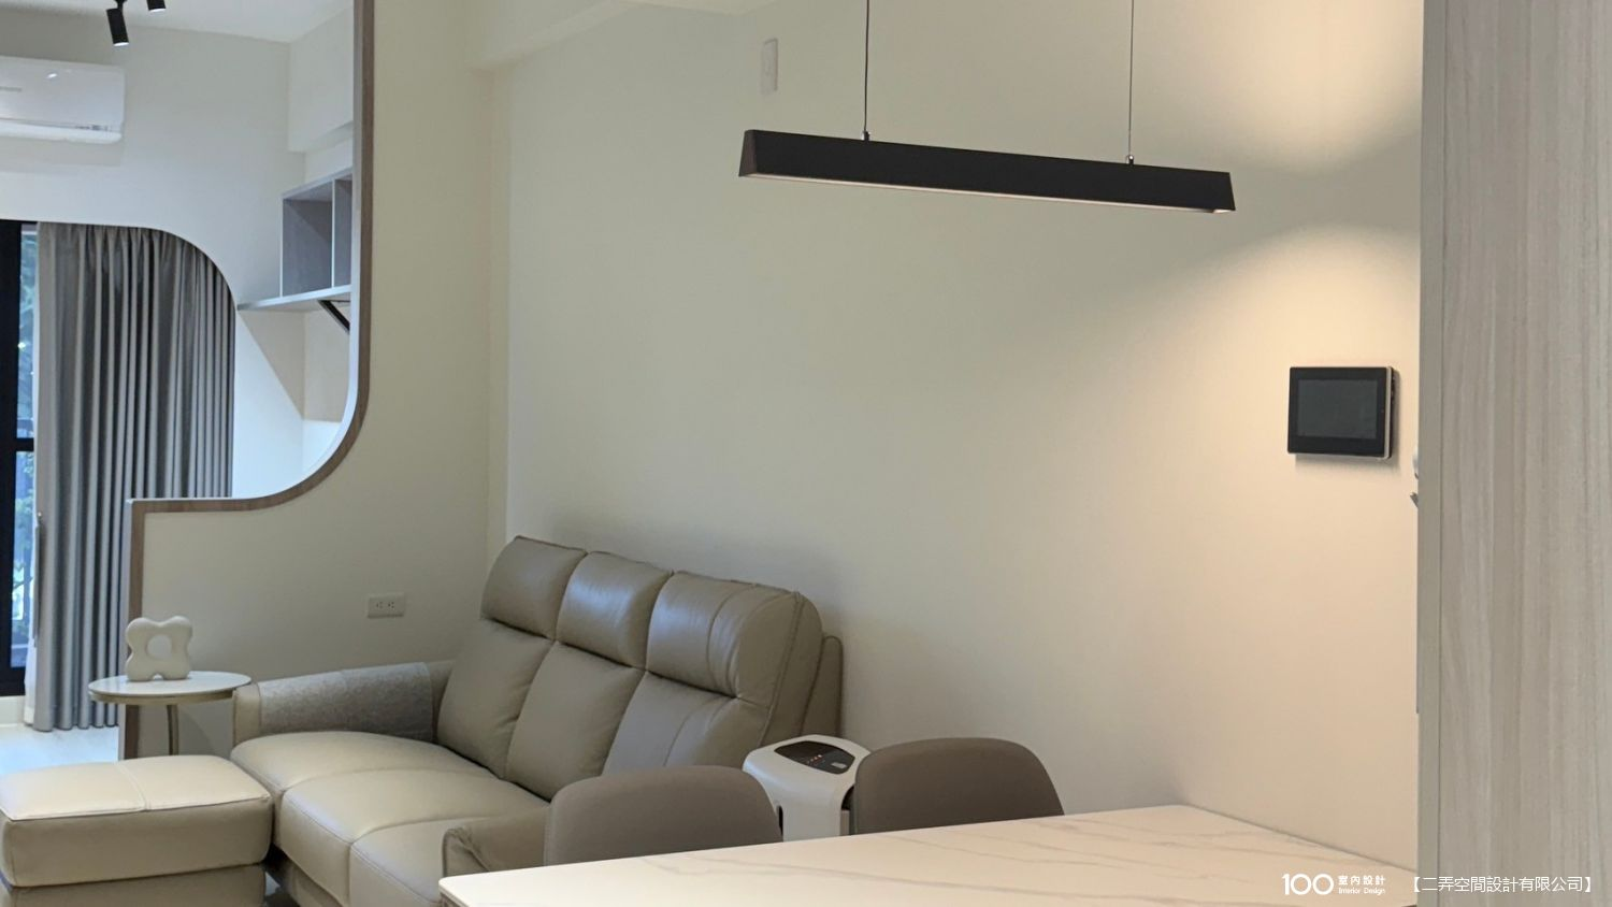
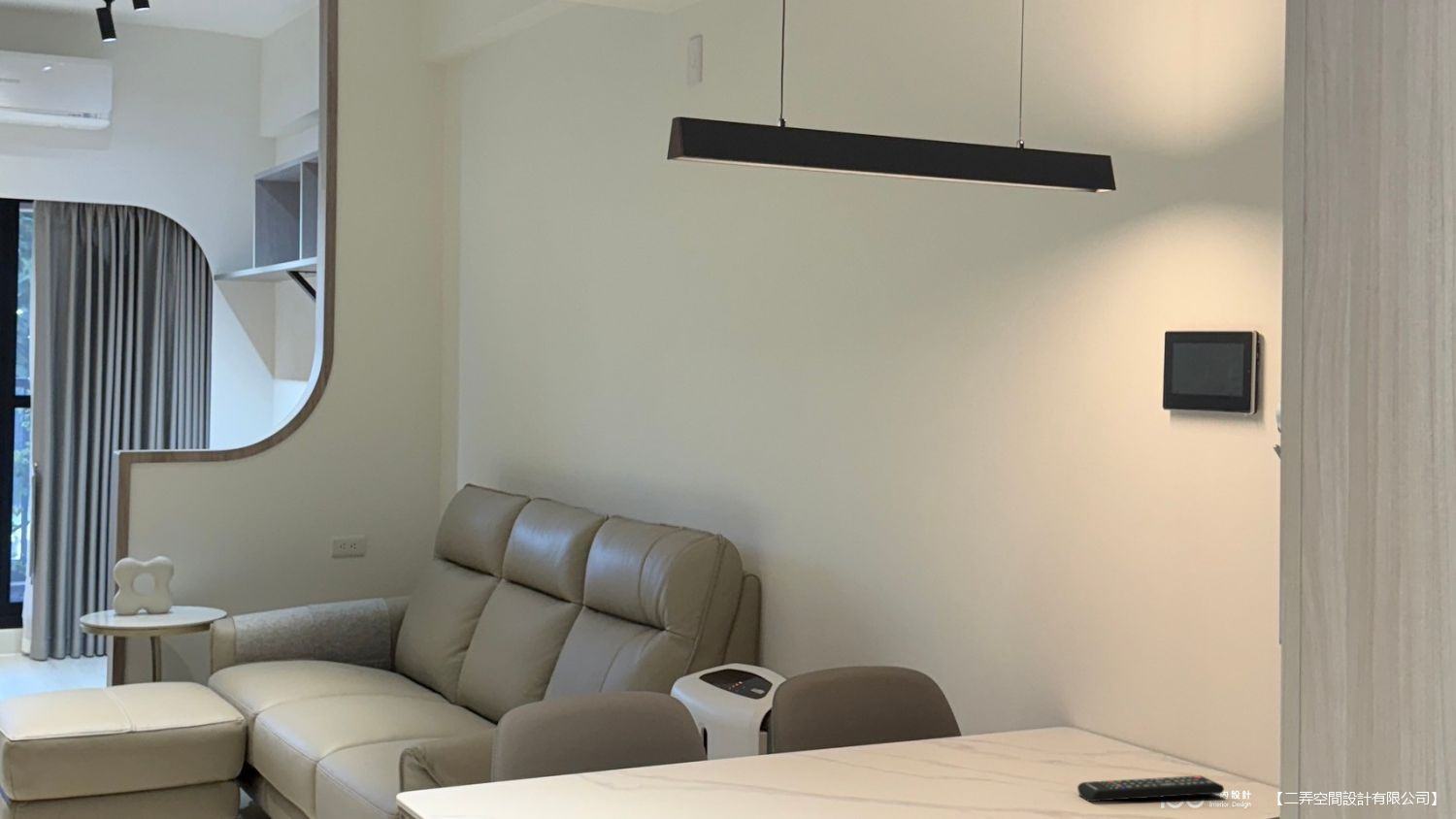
+ remote control (1150, 789)
